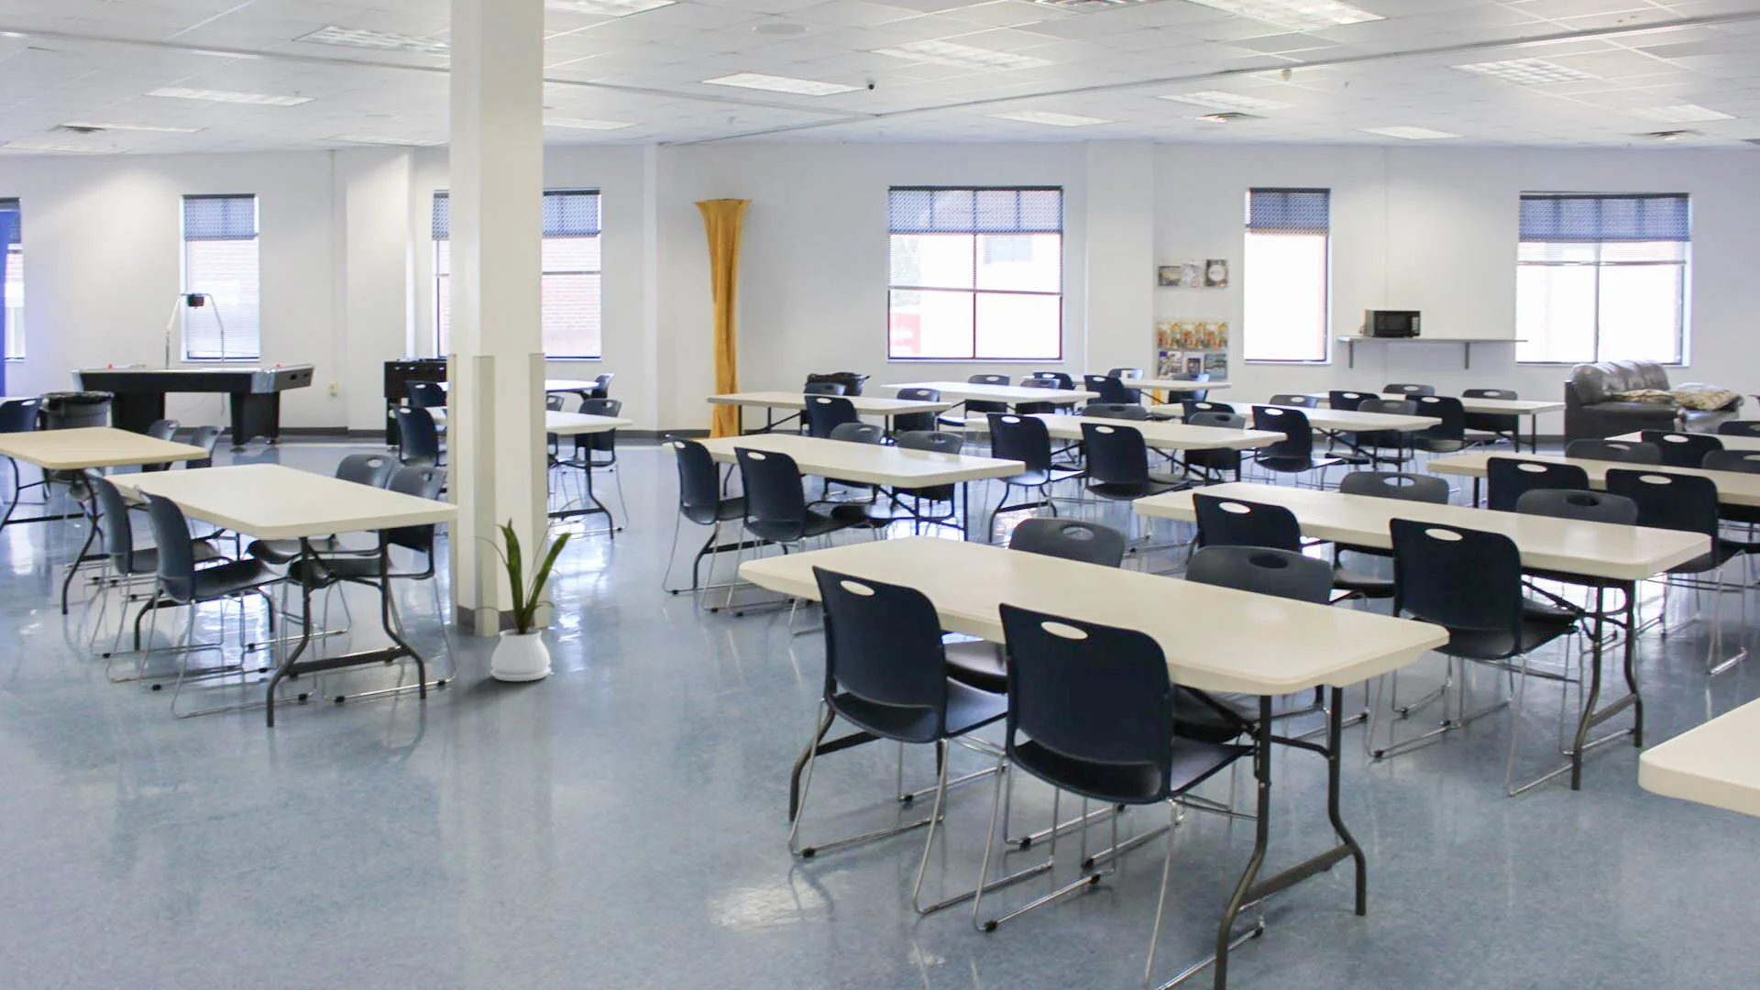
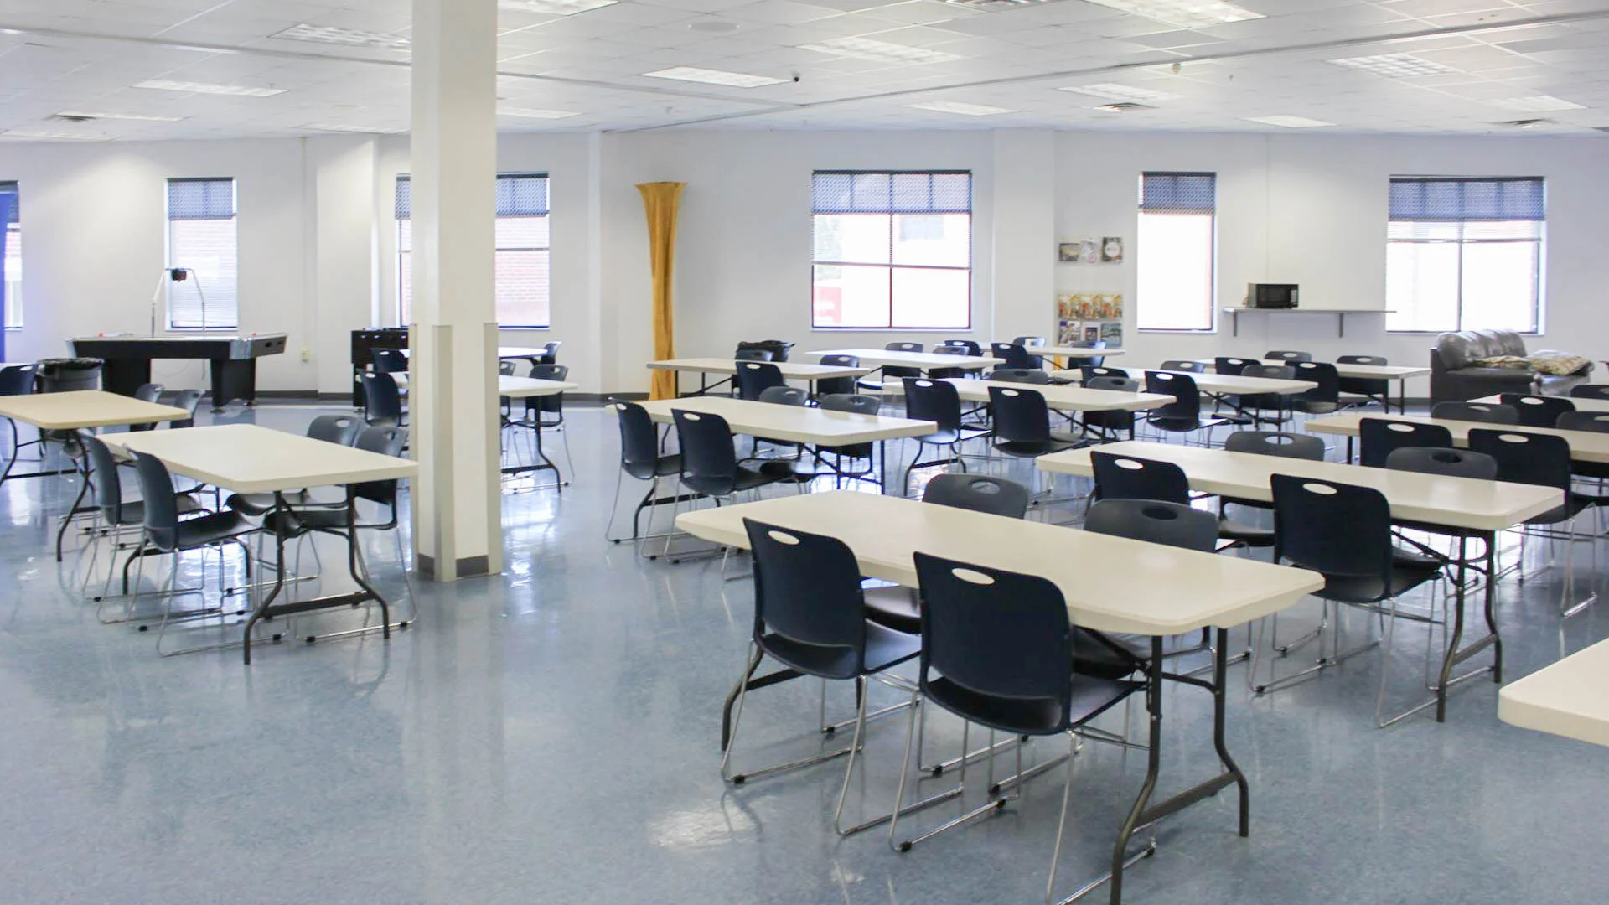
- house plant (527, 587)
